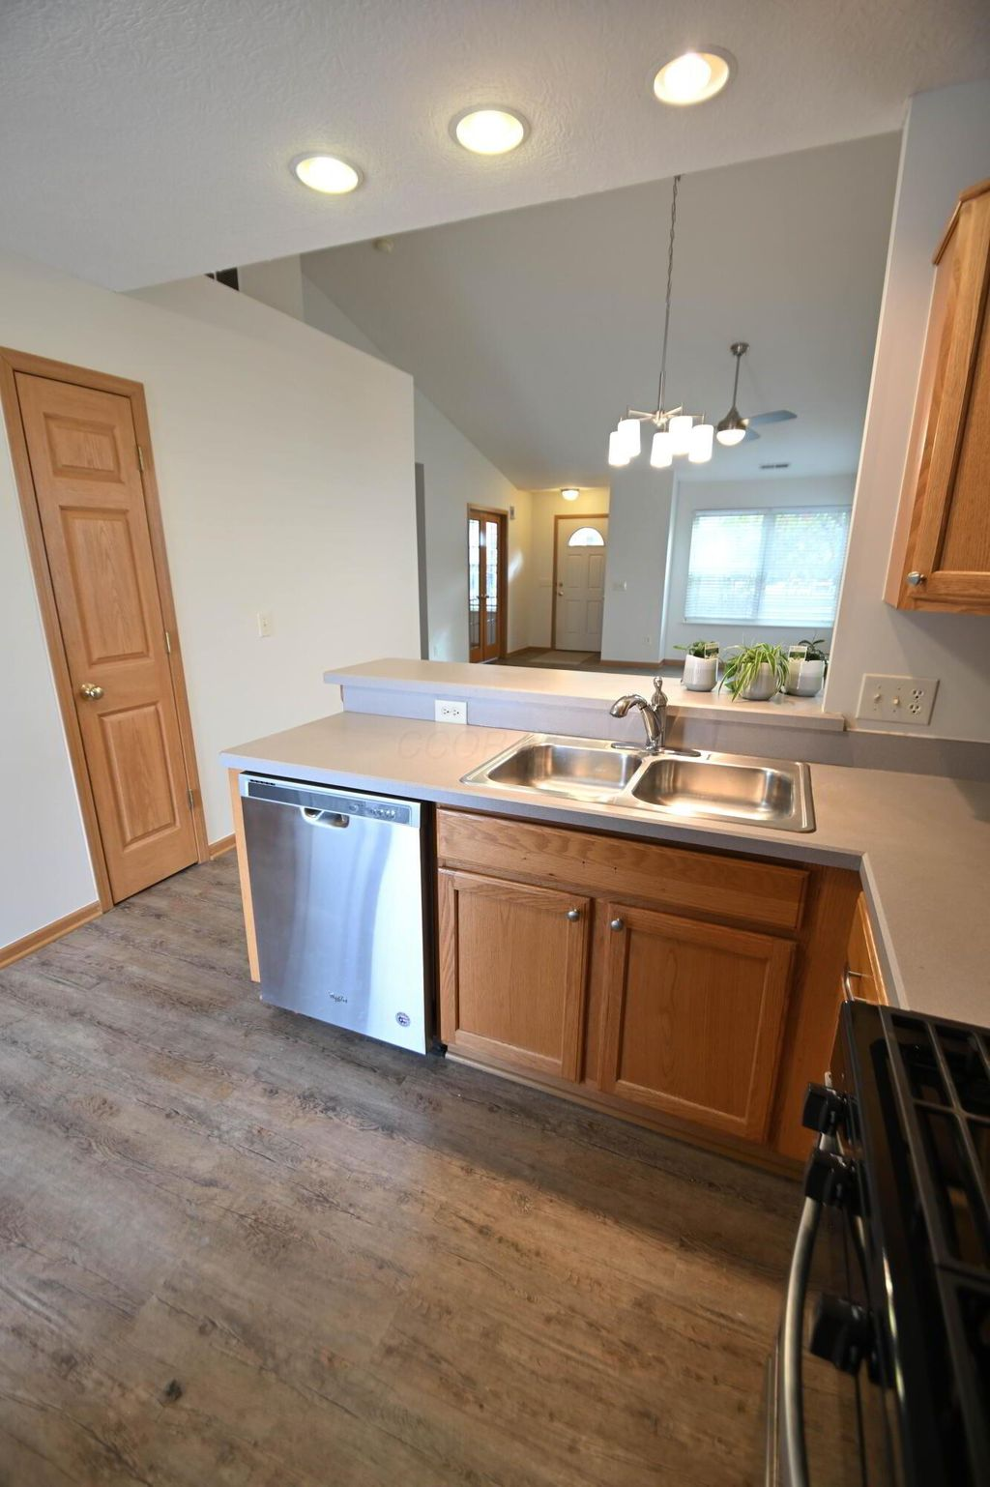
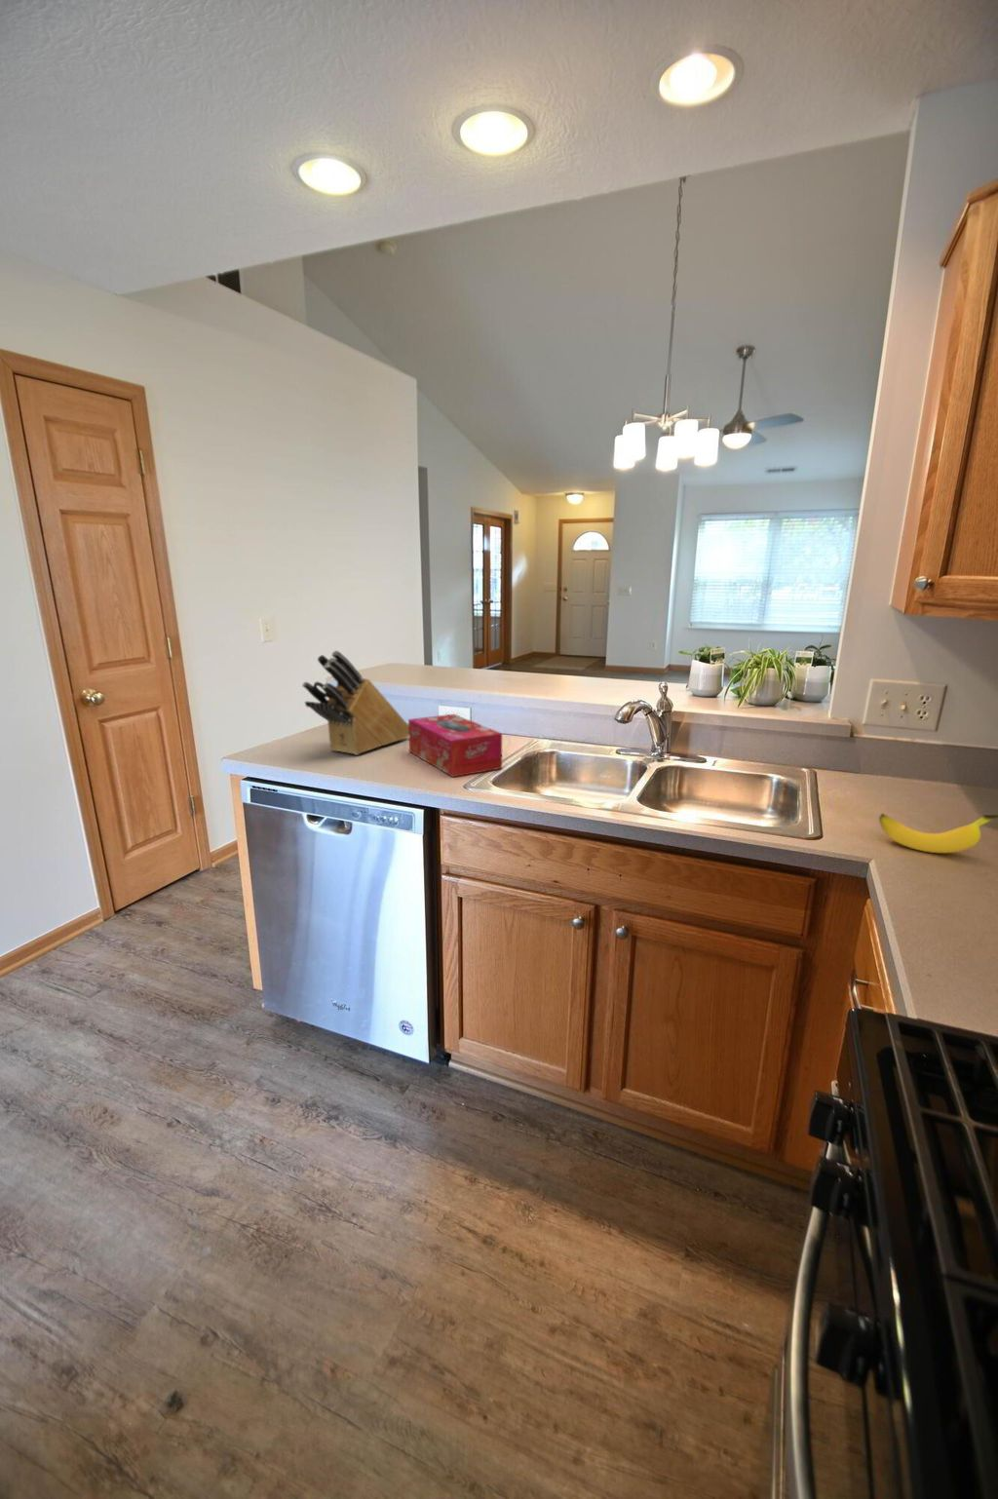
+ banana (933, 833)
+ tissue box (453, 743)
+ knife block (359, 698)
